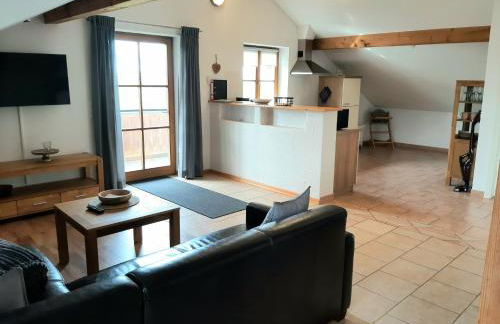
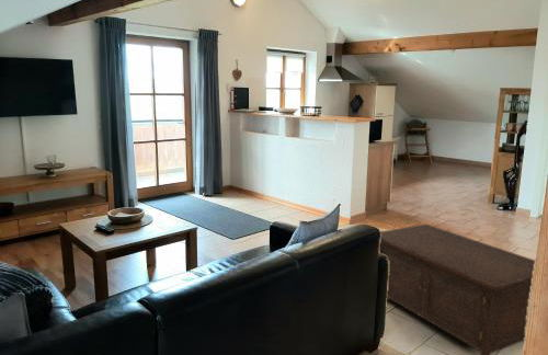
+ cabinet (452, 283)
